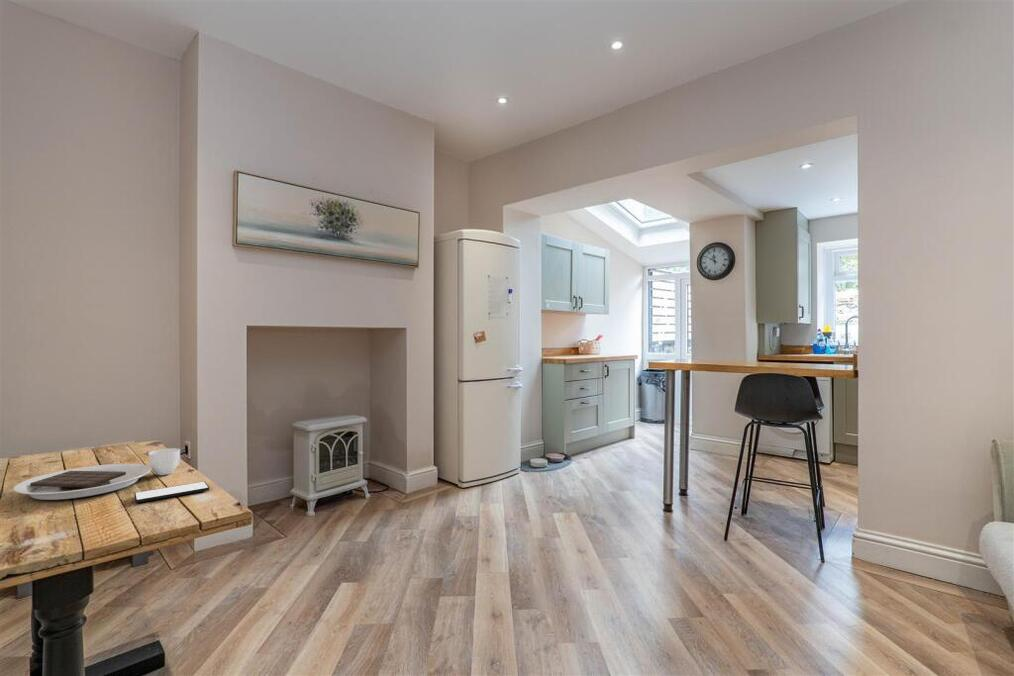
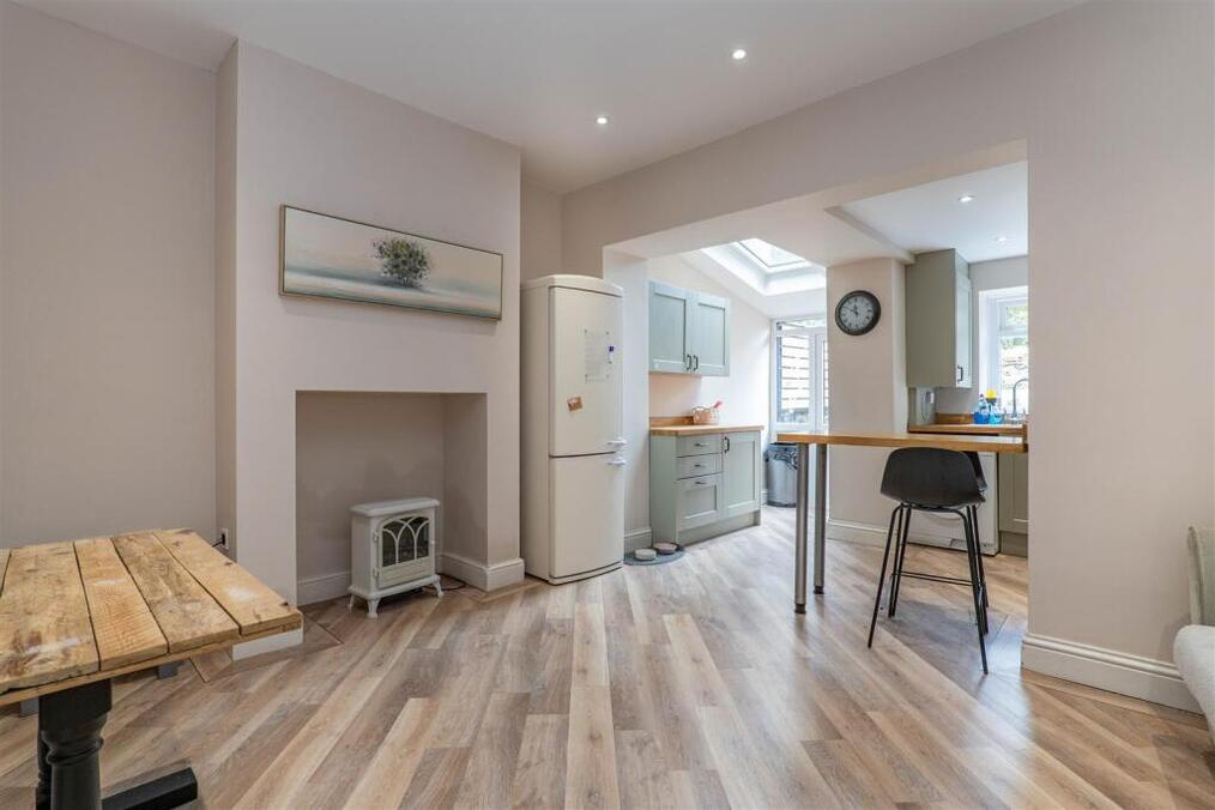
- placemat (123, 475)
